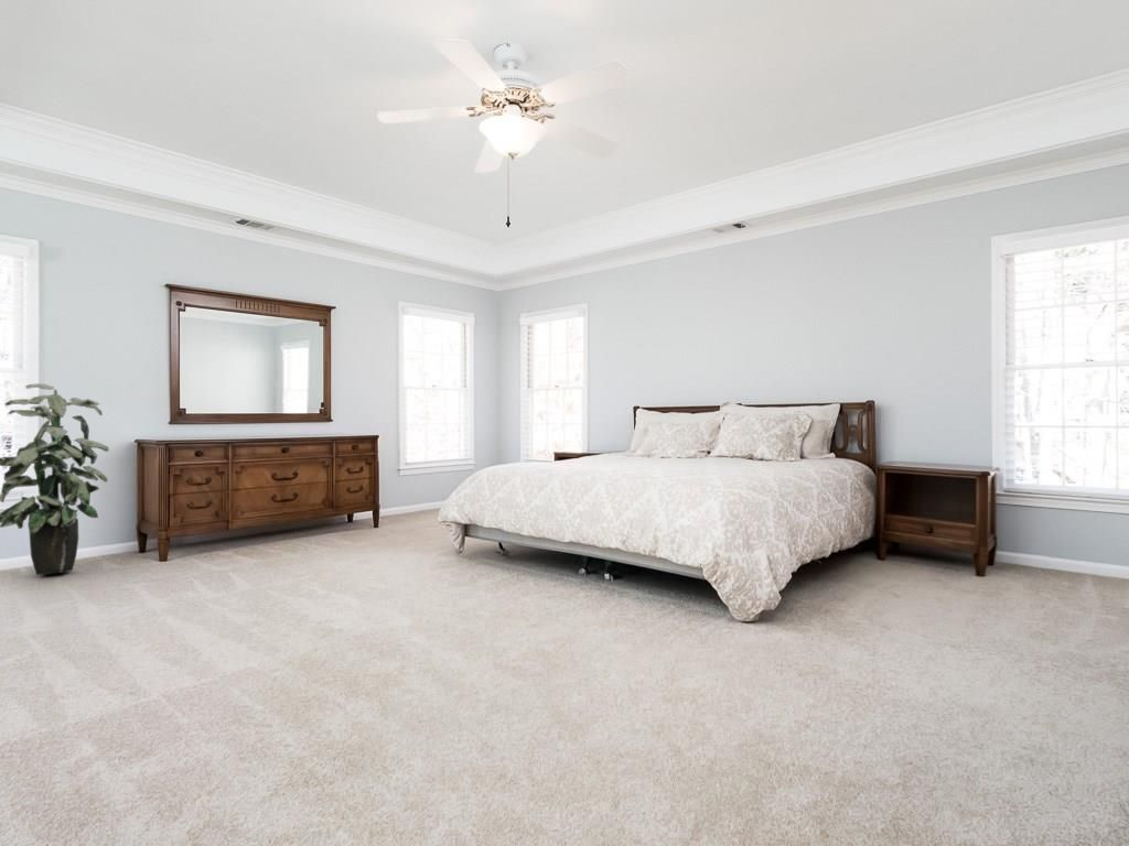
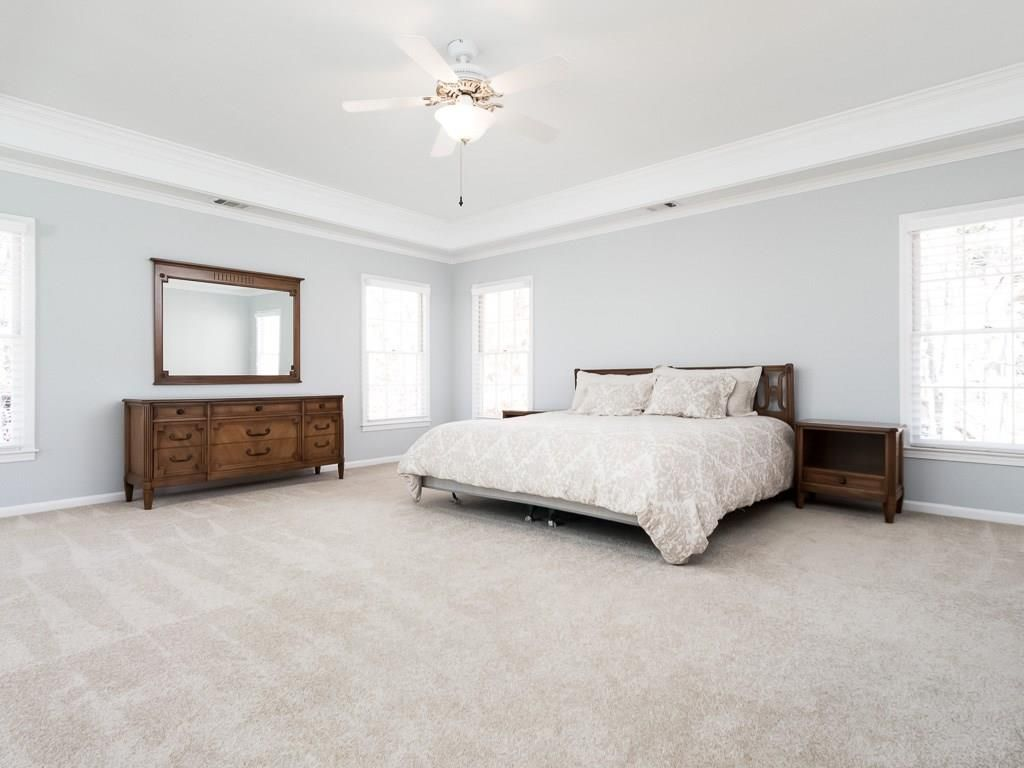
- indoor plant (49, 478)
